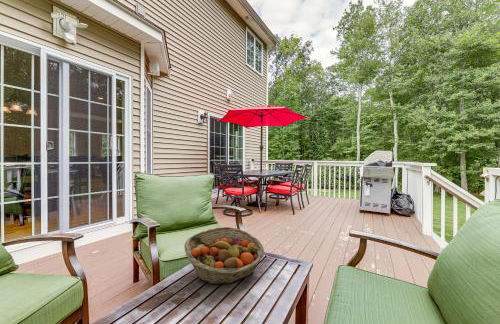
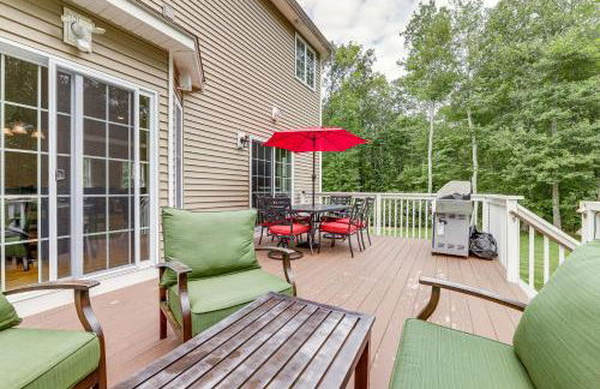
- fruit basket (225, 252)
